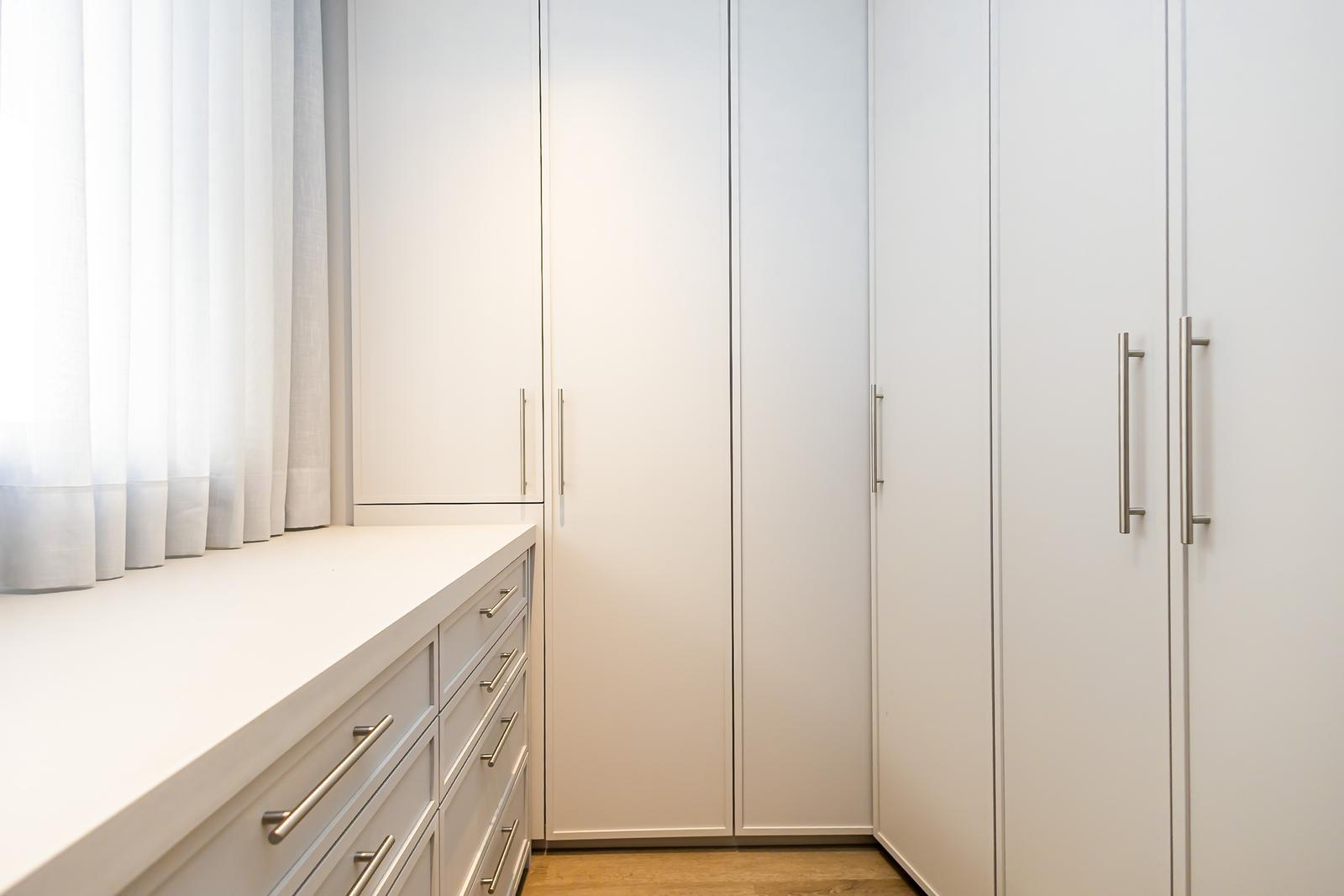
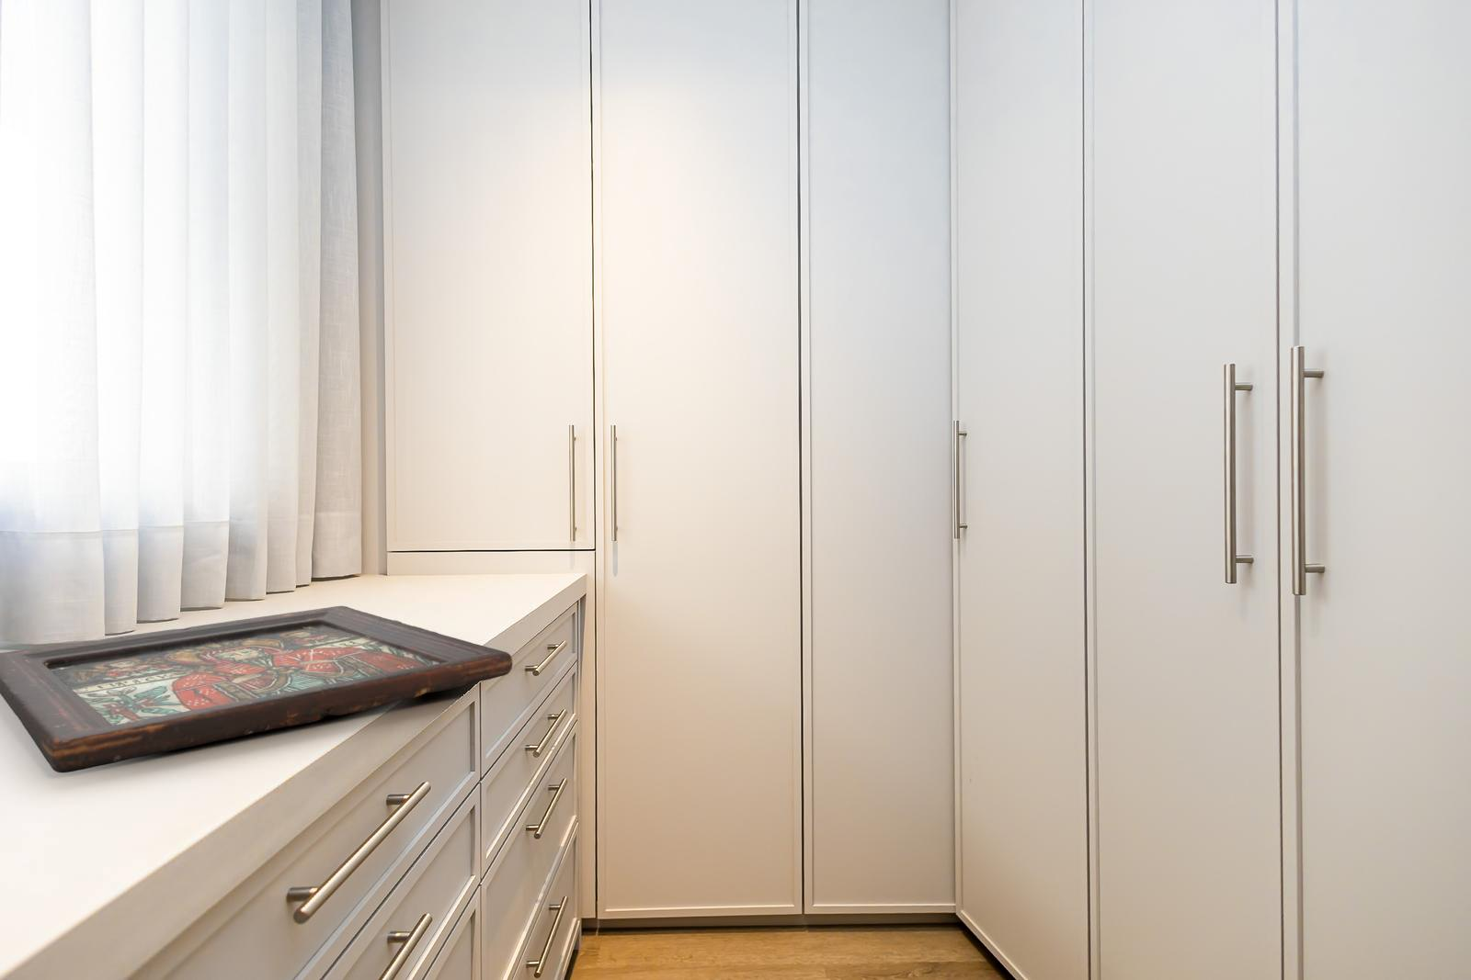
+ decorative tray (245, 664)
